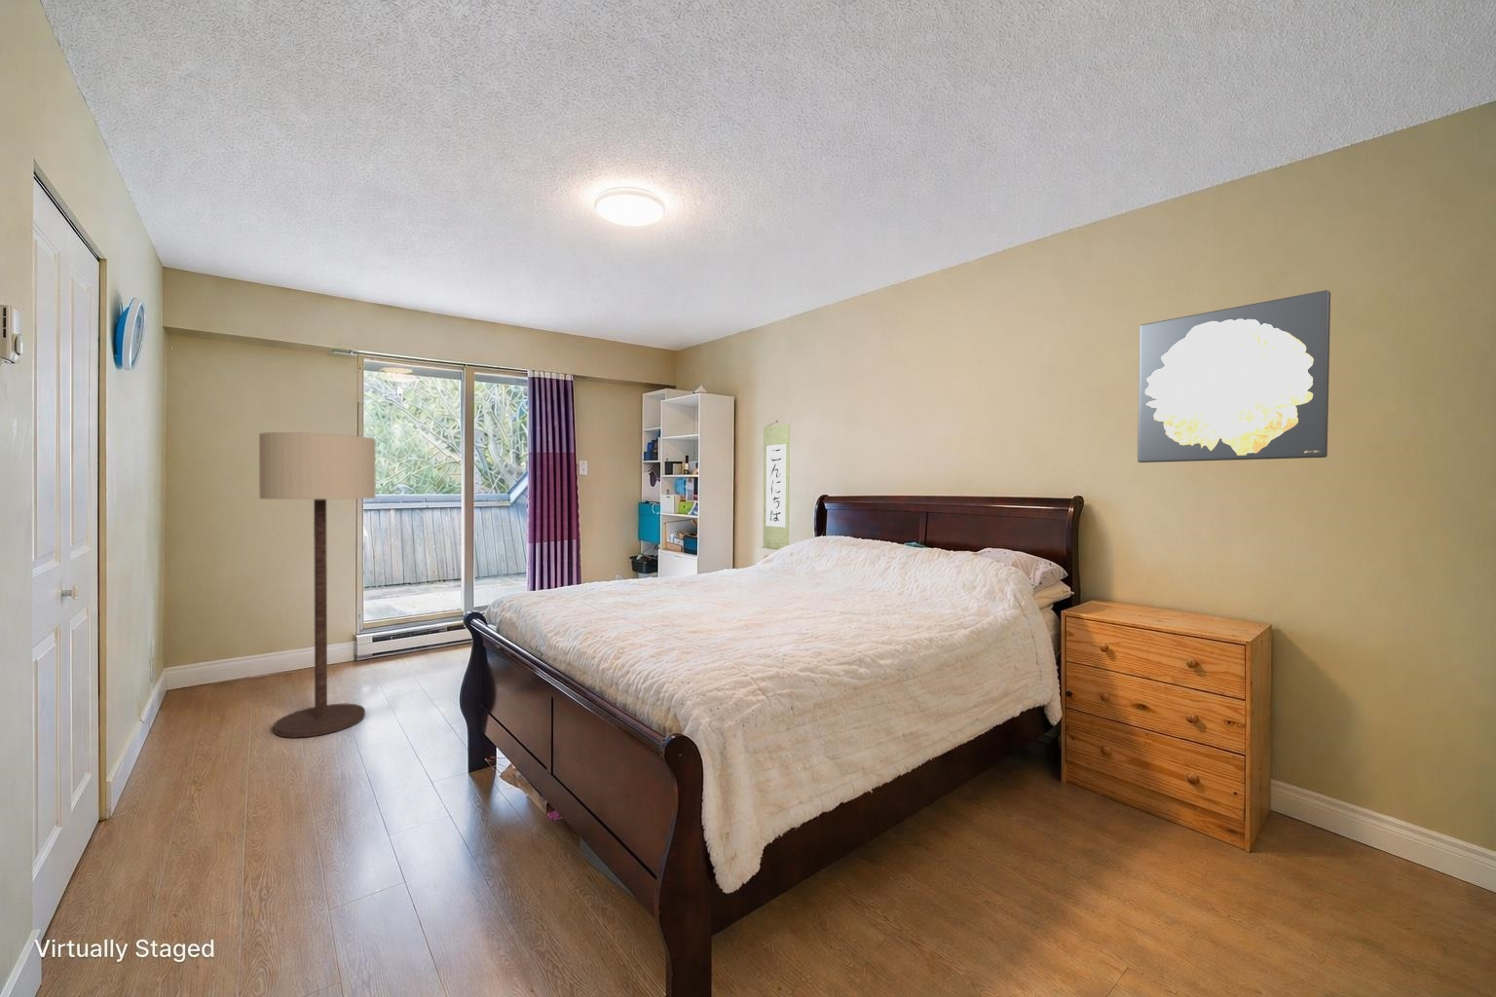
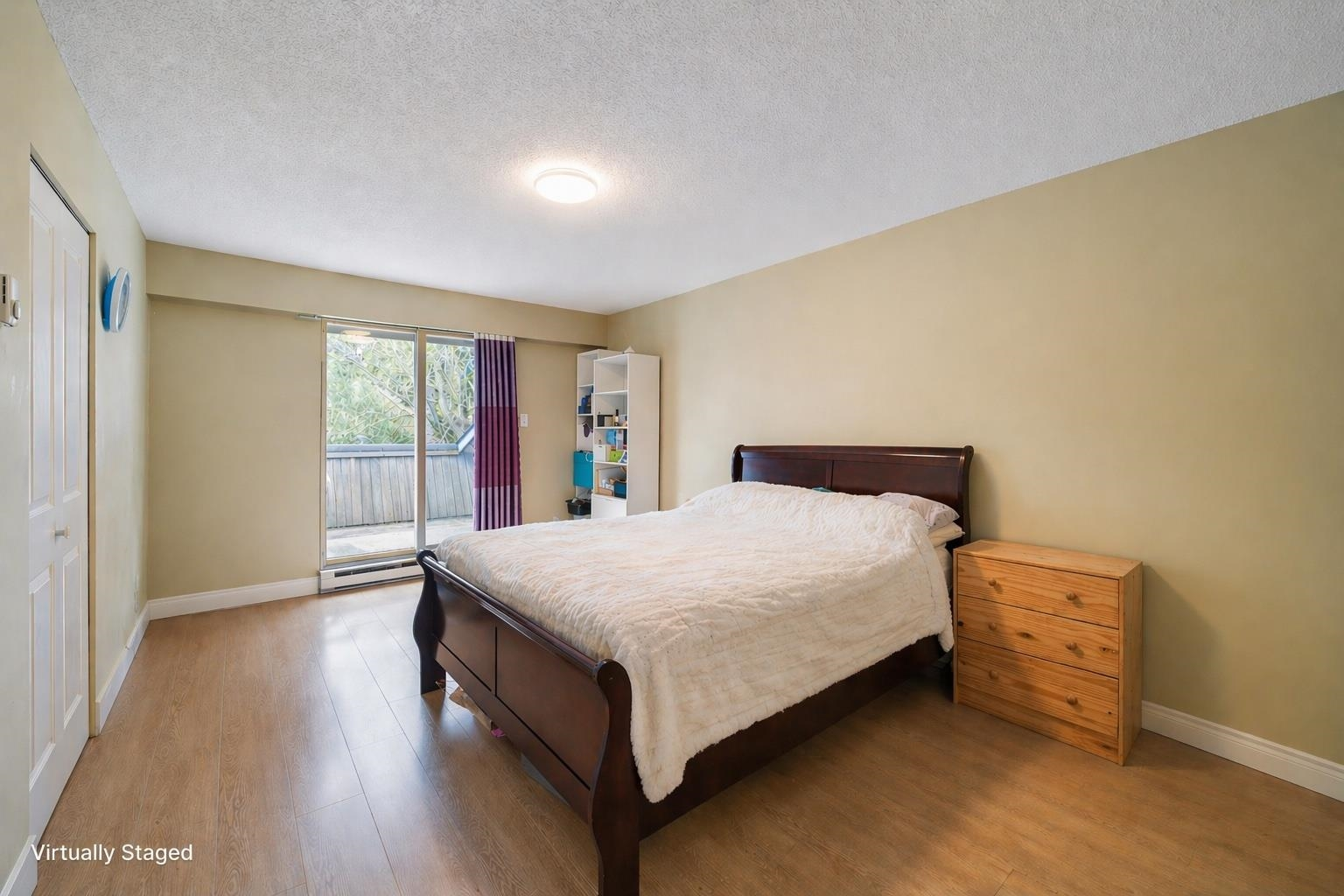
- floor lamp (321, 580)
- wall scroll (775, 485)
- wall art (1224, 385)
